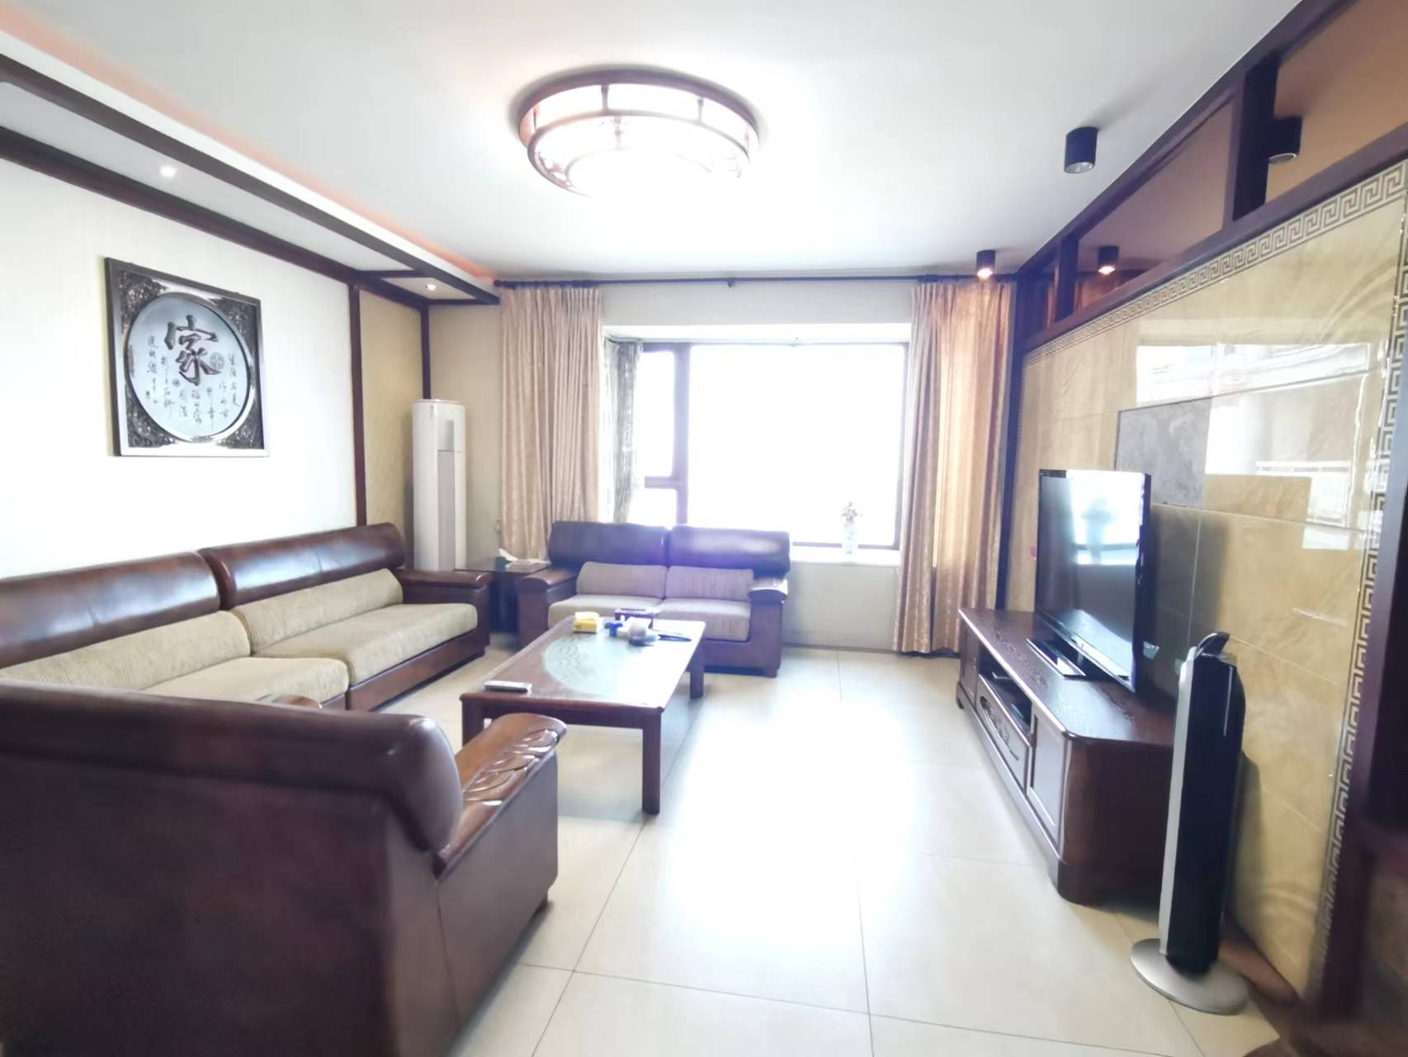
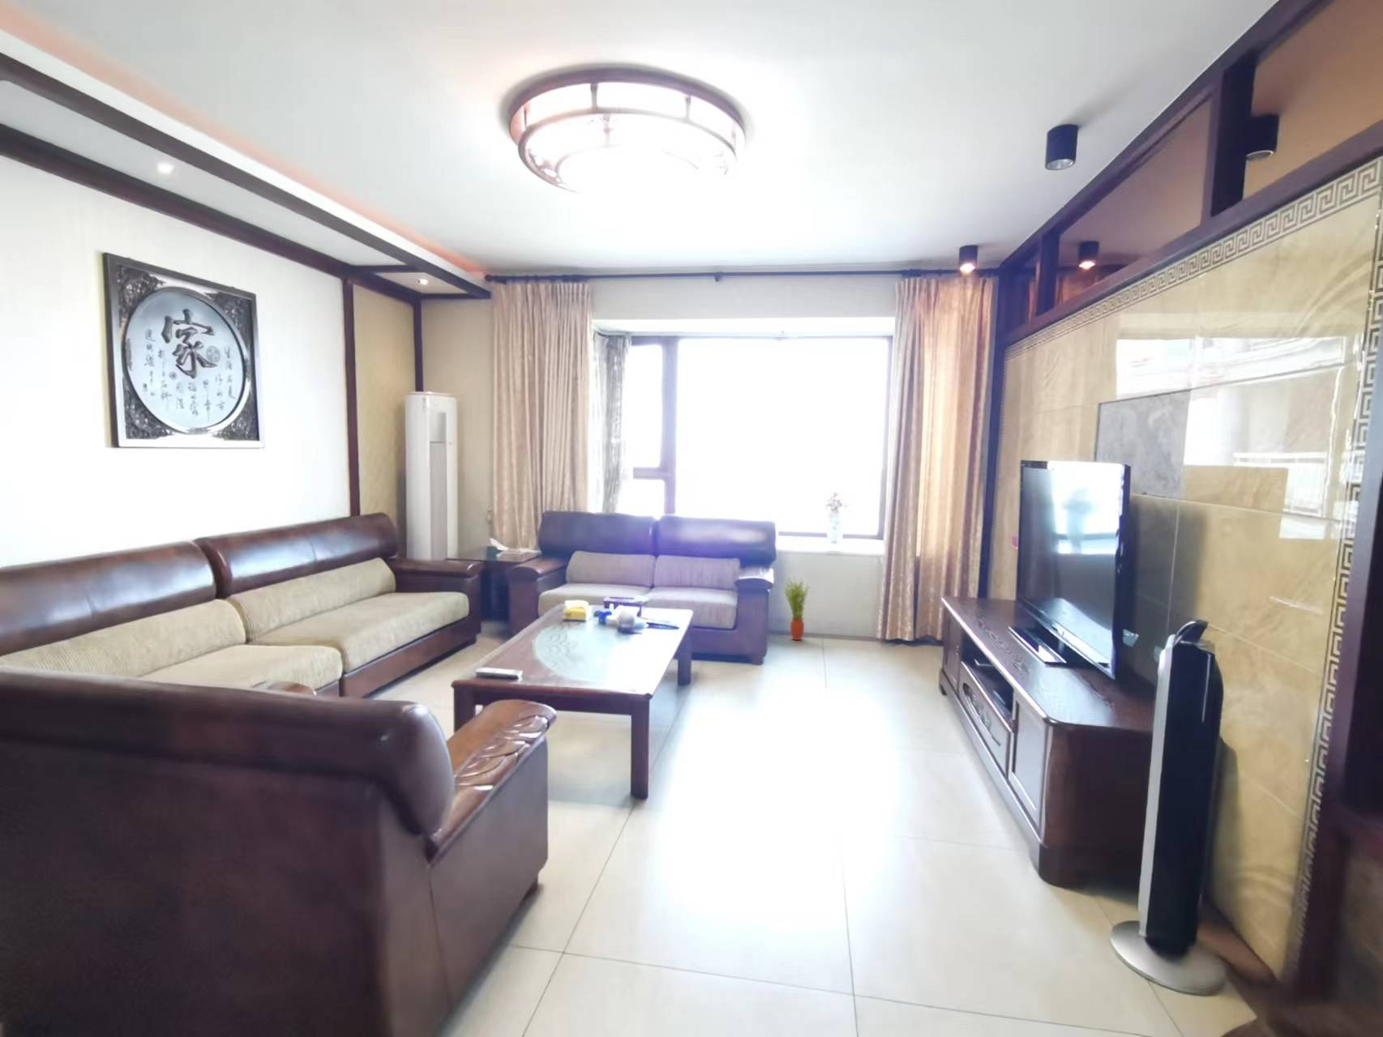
+ potted plant (794, 609)
